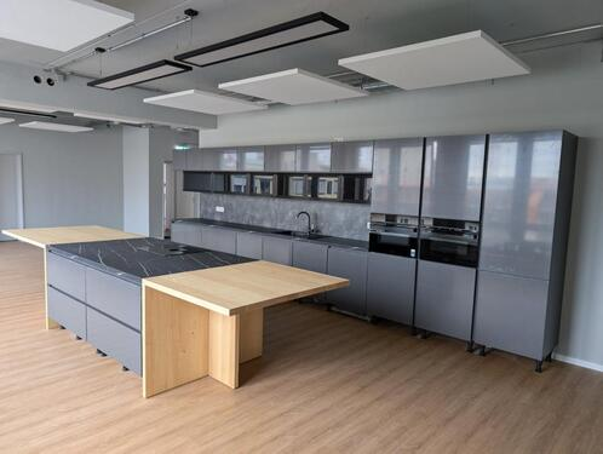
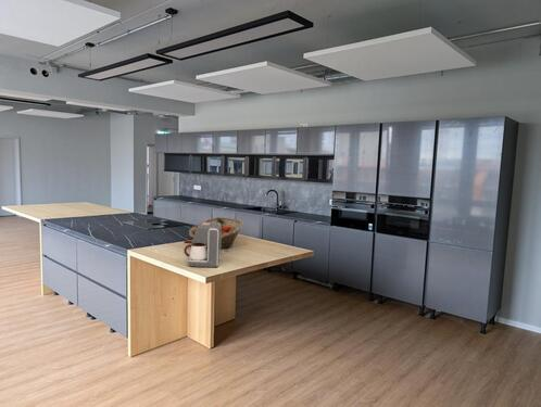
+ fruit basket (221, 232)
+ coffee maker (205, 242)
